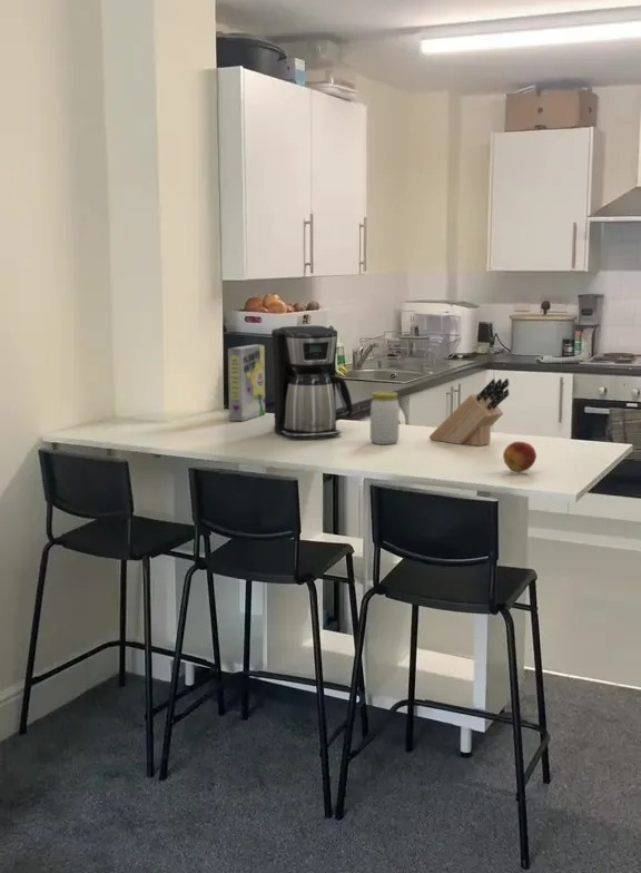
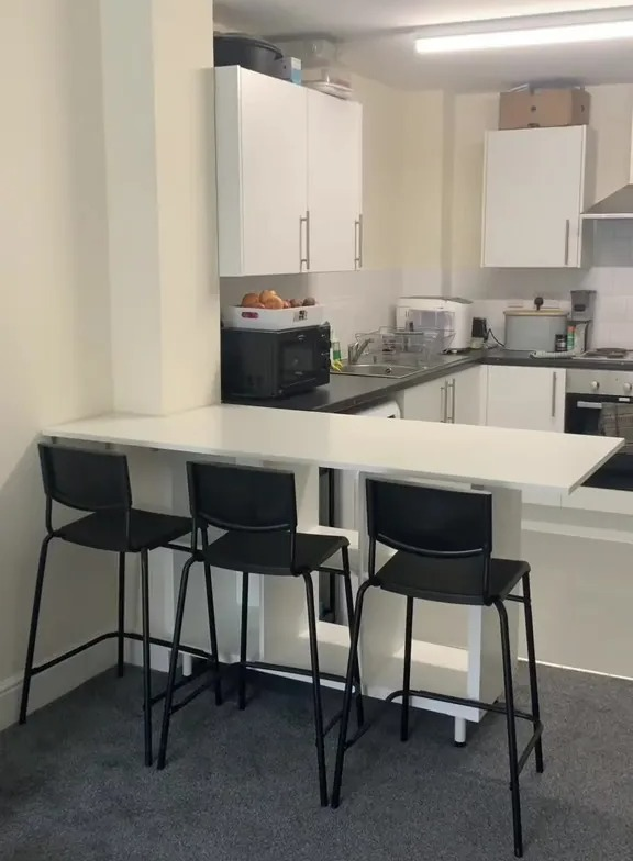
- knife block (471, 409)
- cereal box (247, 381)
- jar (384, 416)
- coffee maker (312, 379)
- fruit (519, 457)
